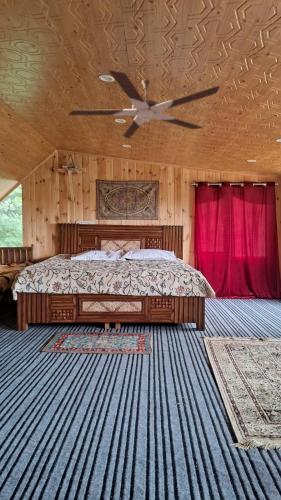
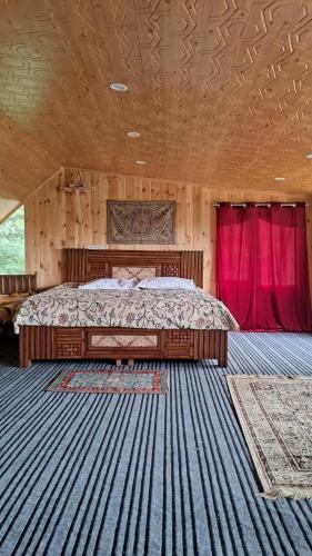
- ceiling fan (139, 101)
